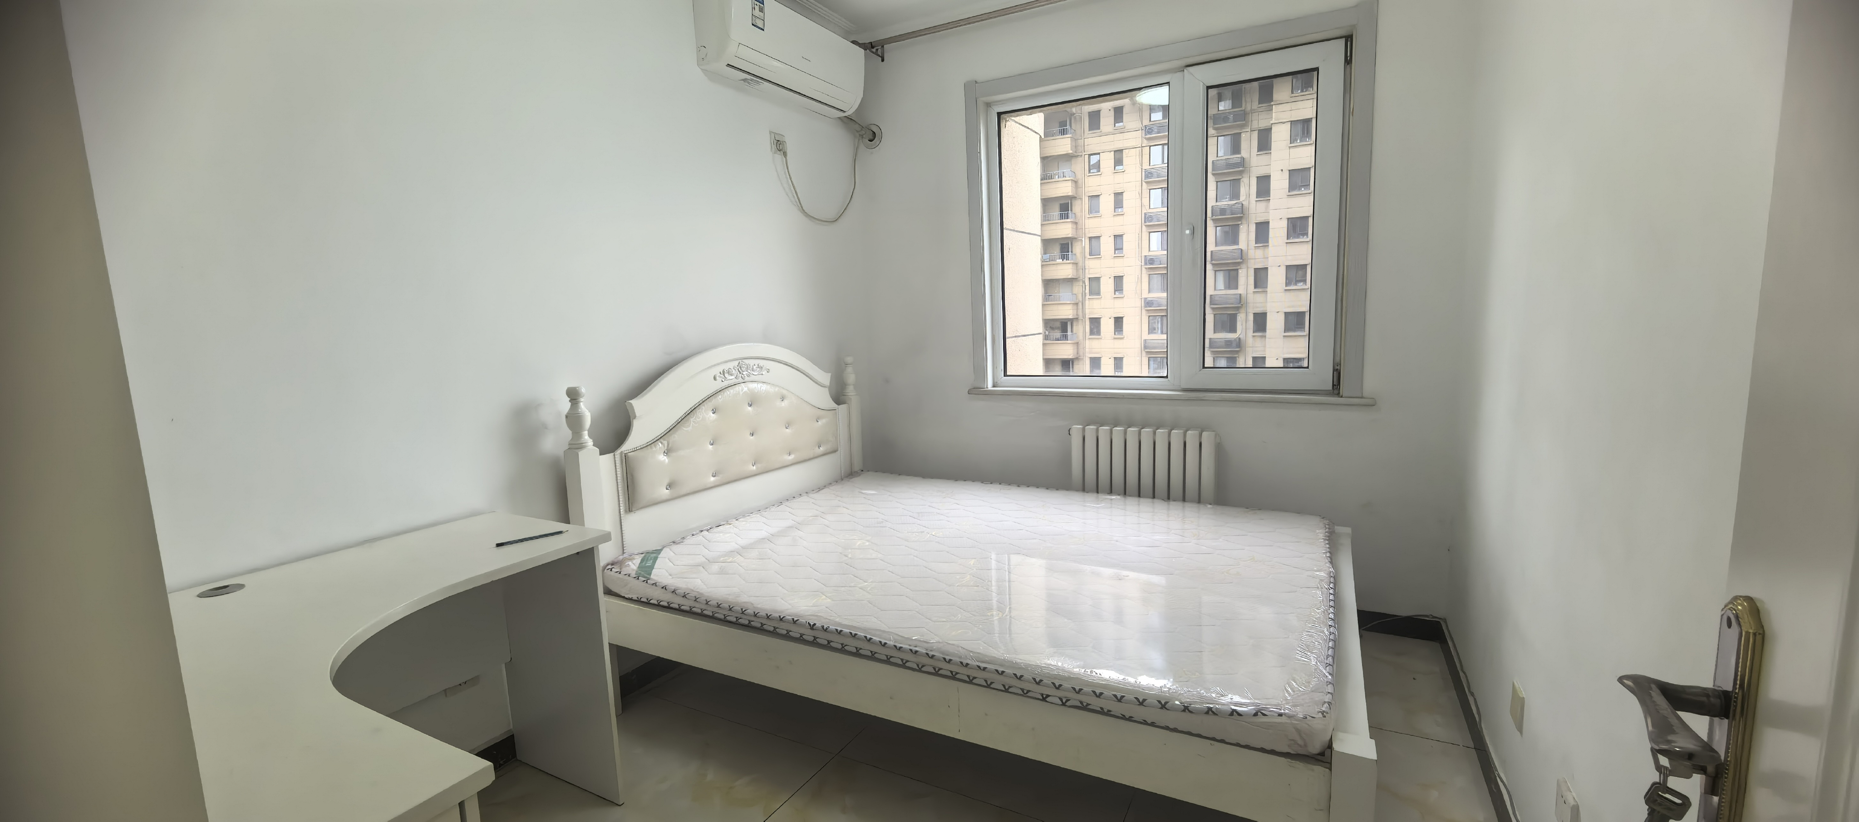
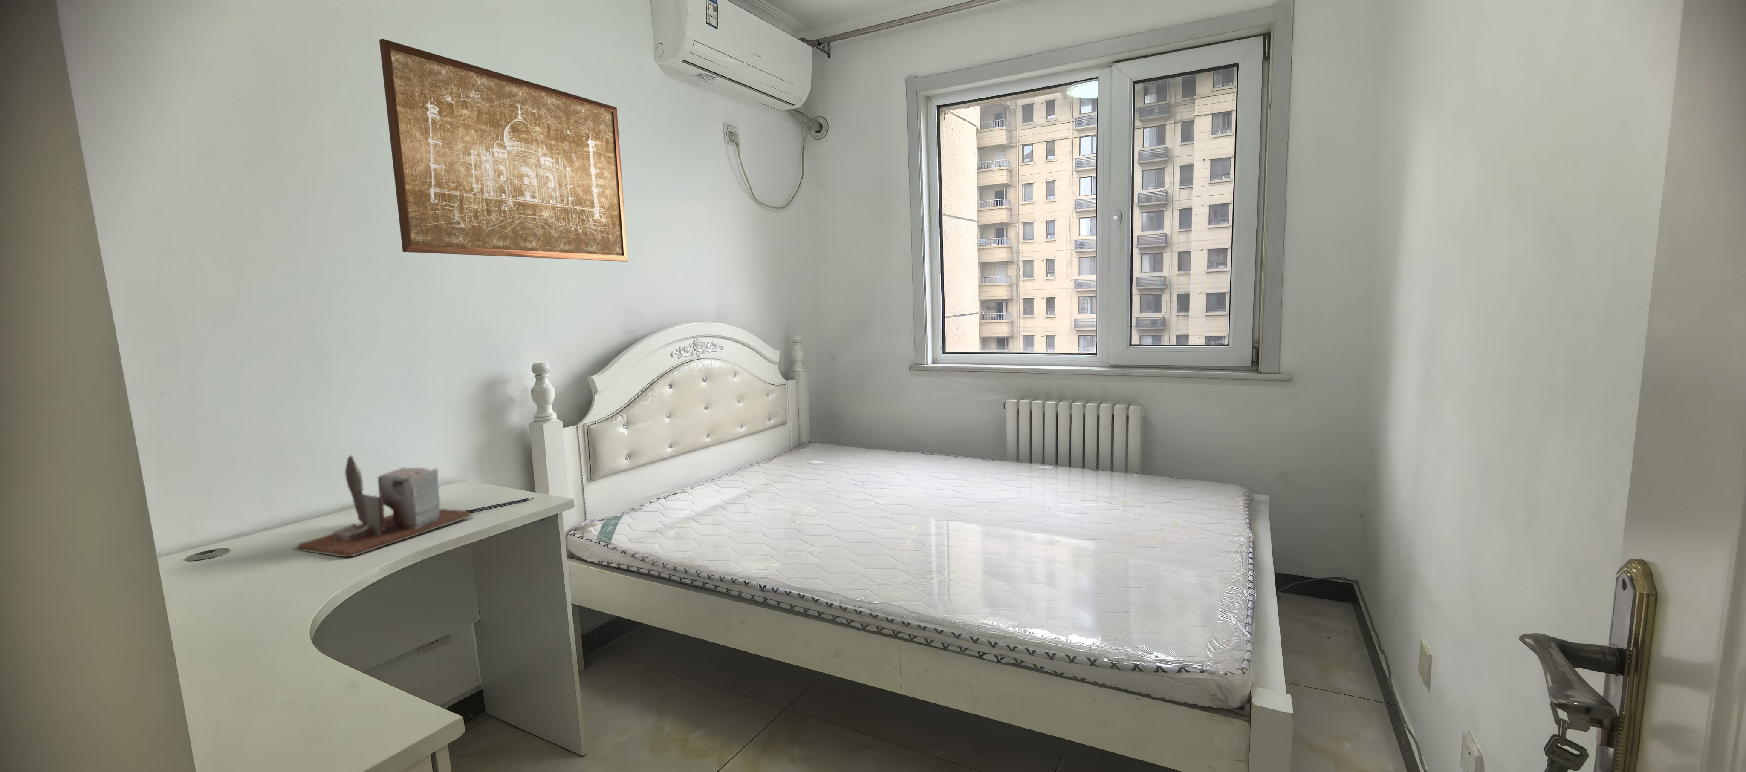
+ wall art (524, 169)
+ desk organizer (384, 492)
